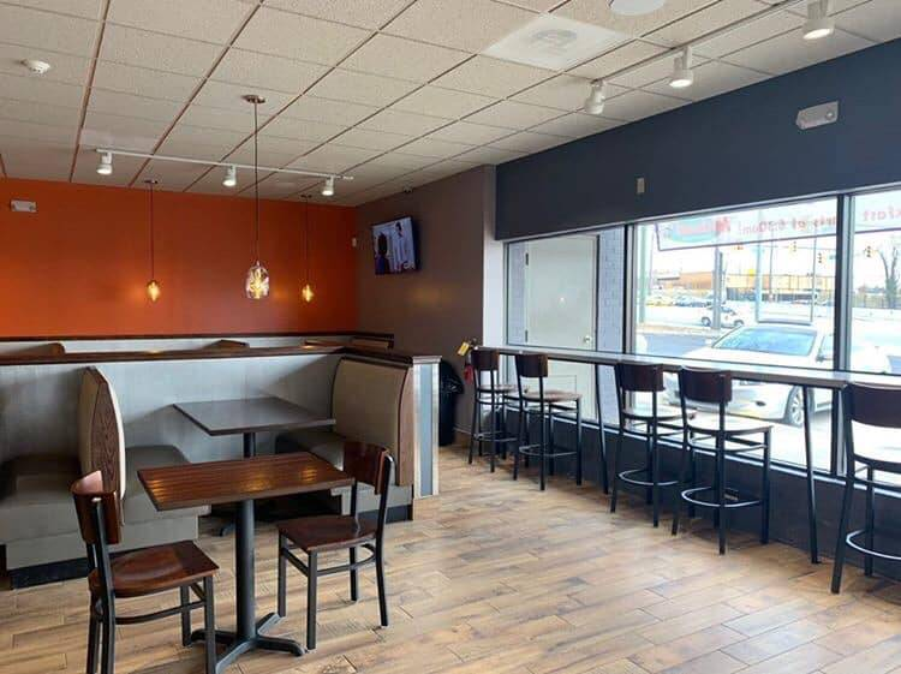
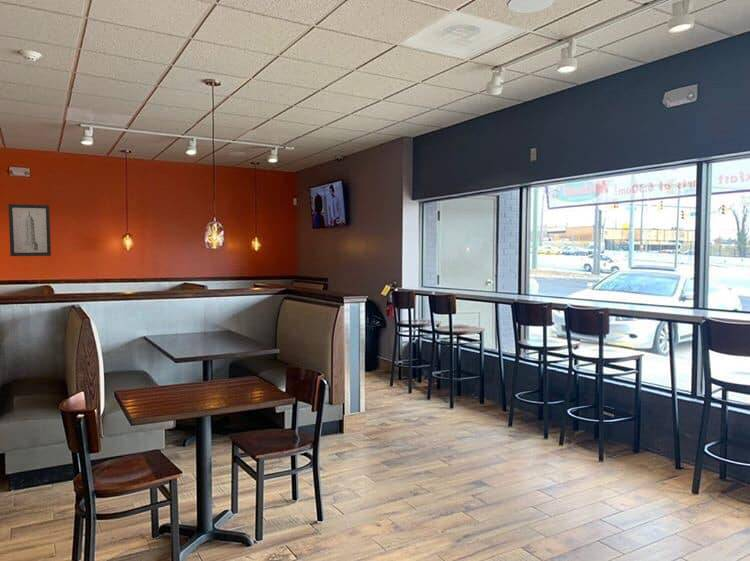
+ wall art (30, 230)
